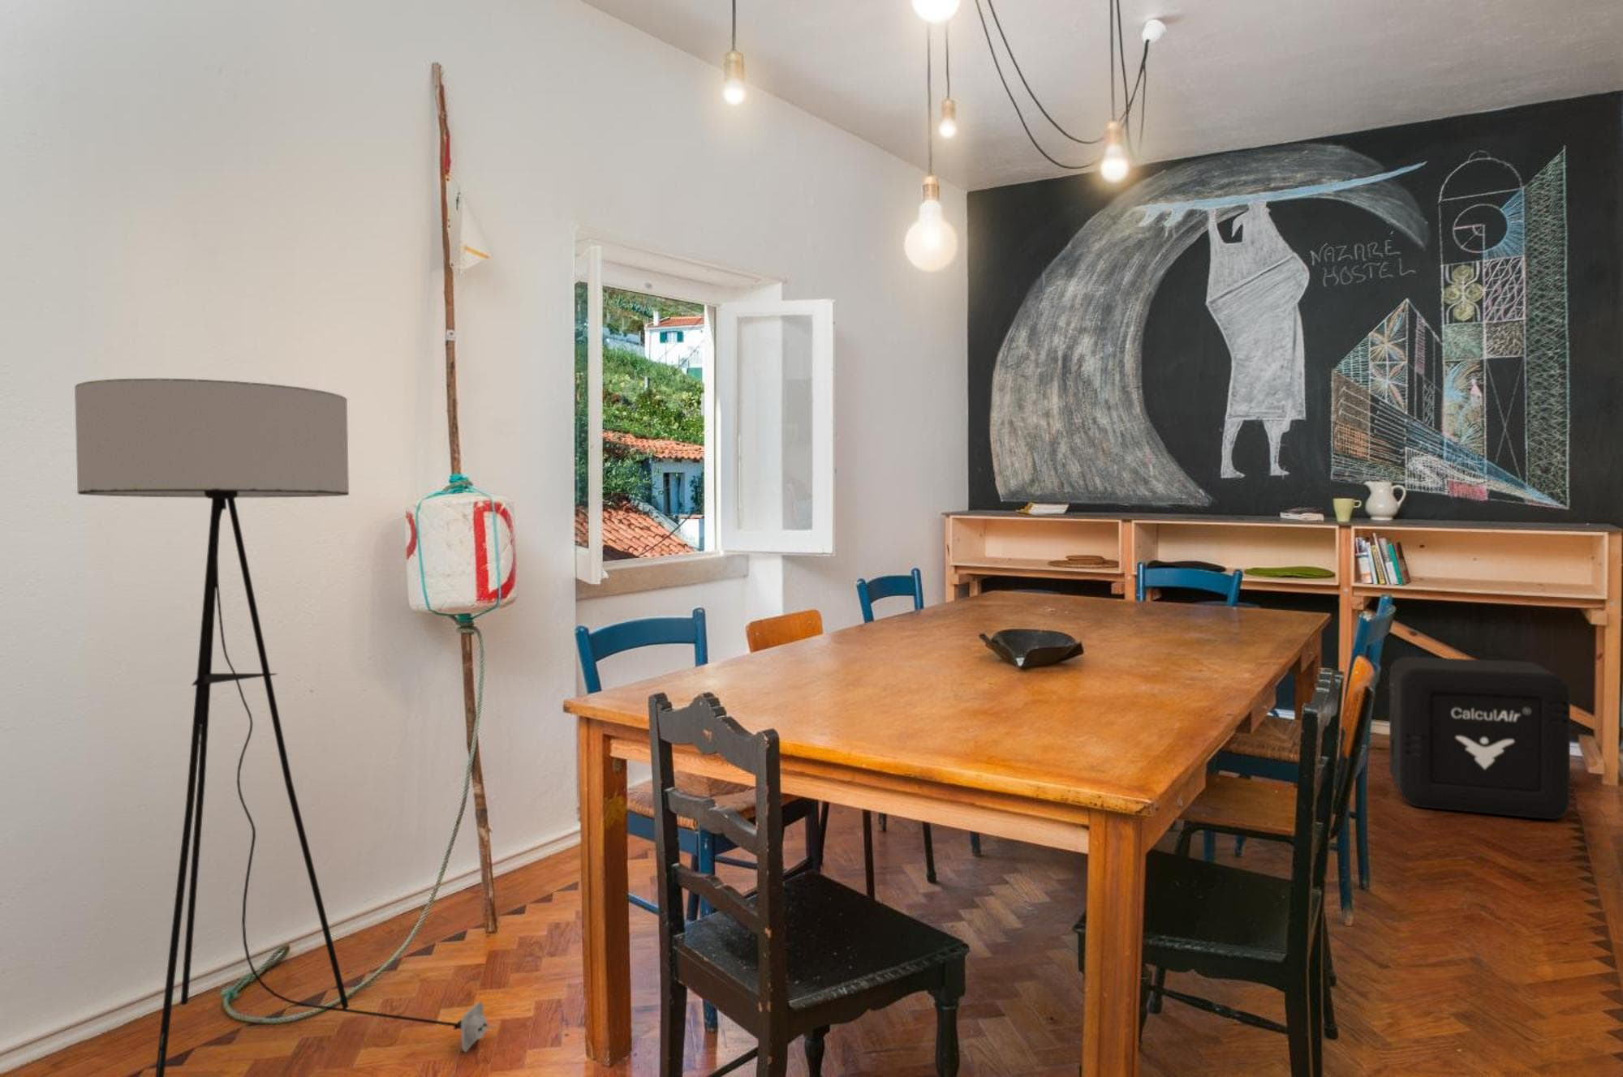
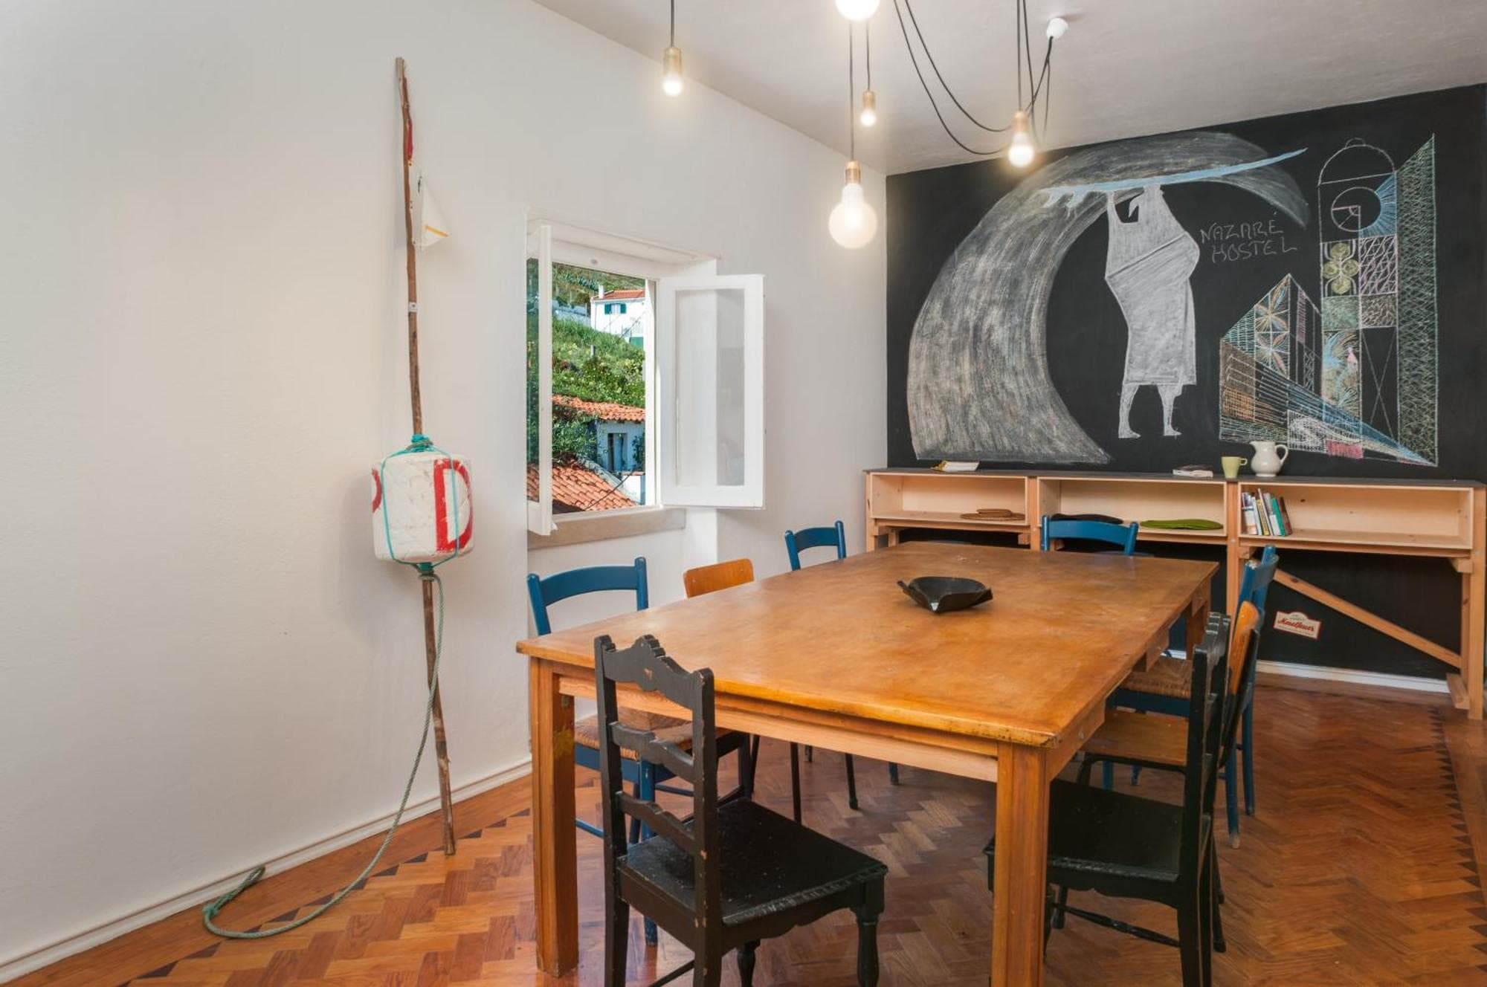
- air purifier (1474, 734)
- floor lamp (273, 725)
